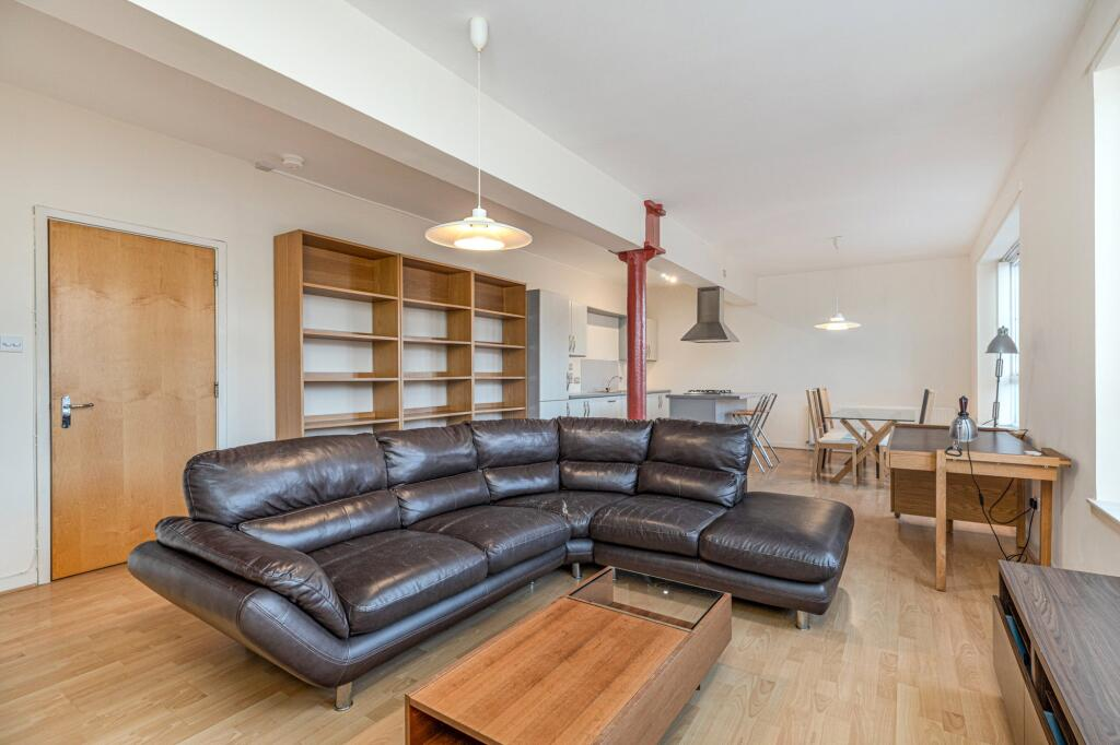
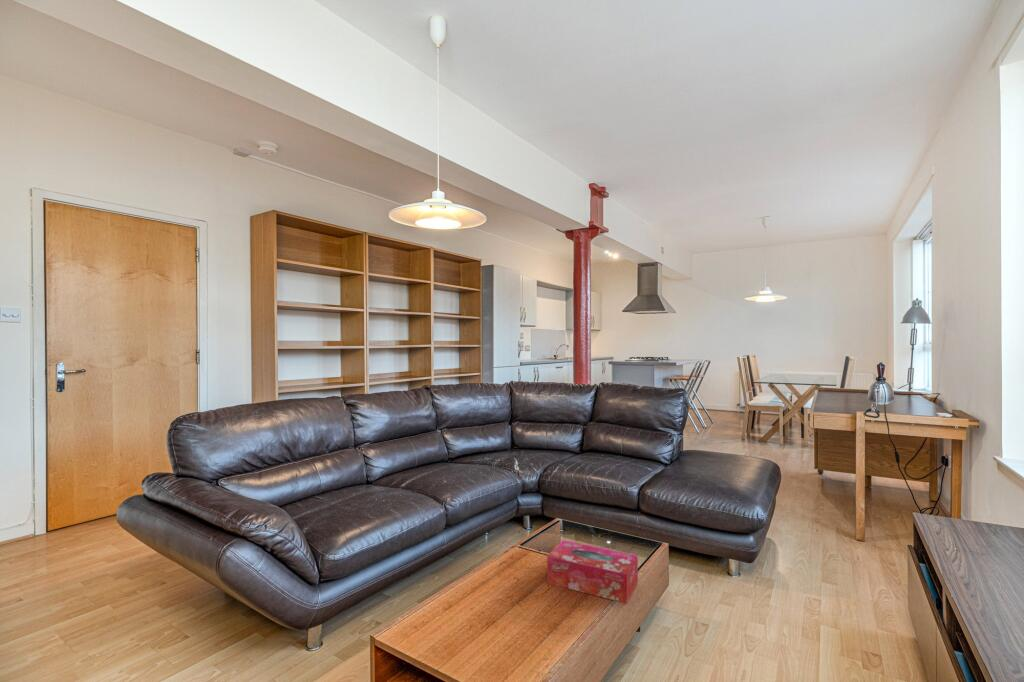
+ tissue box (592, 569)
